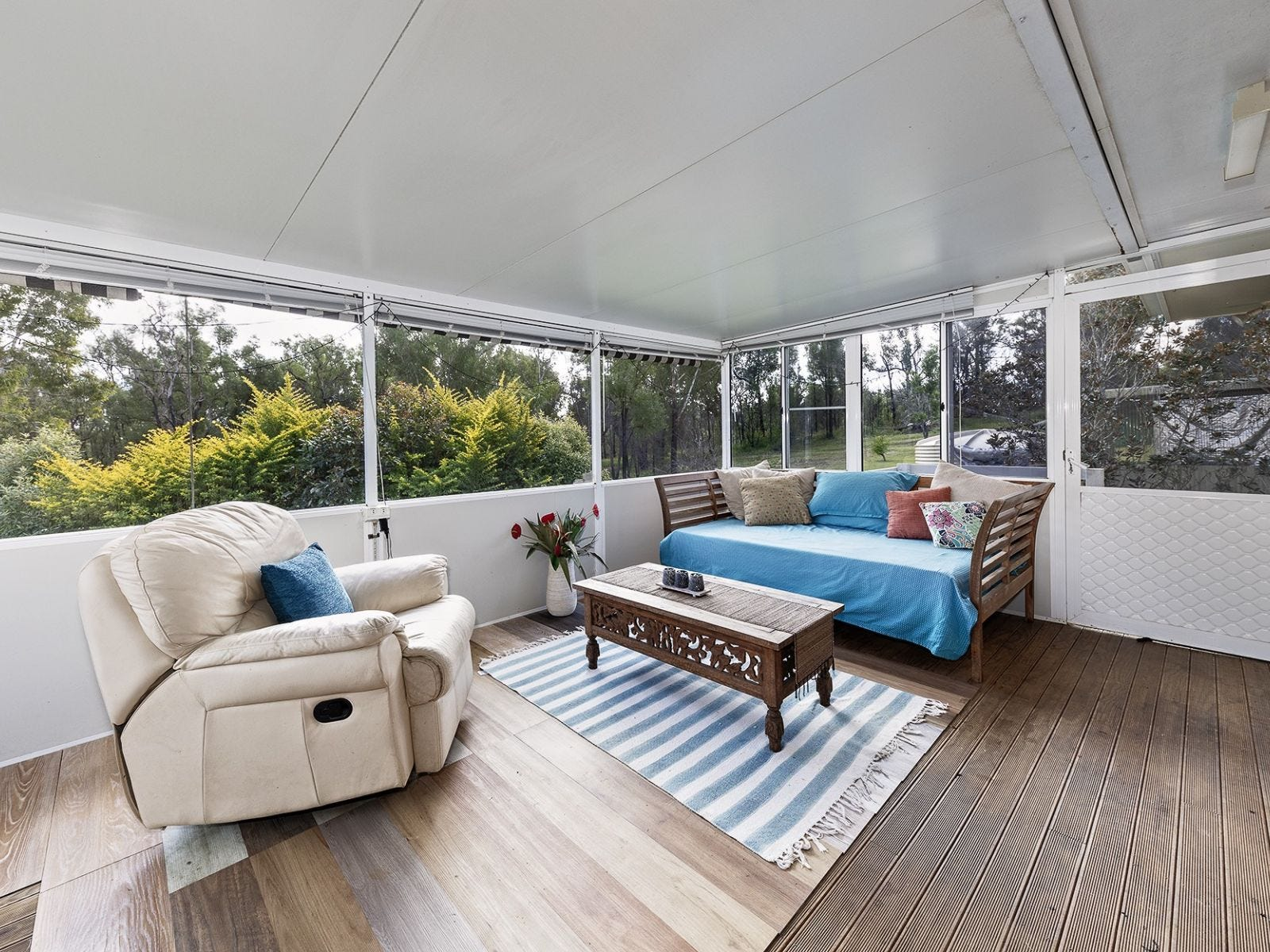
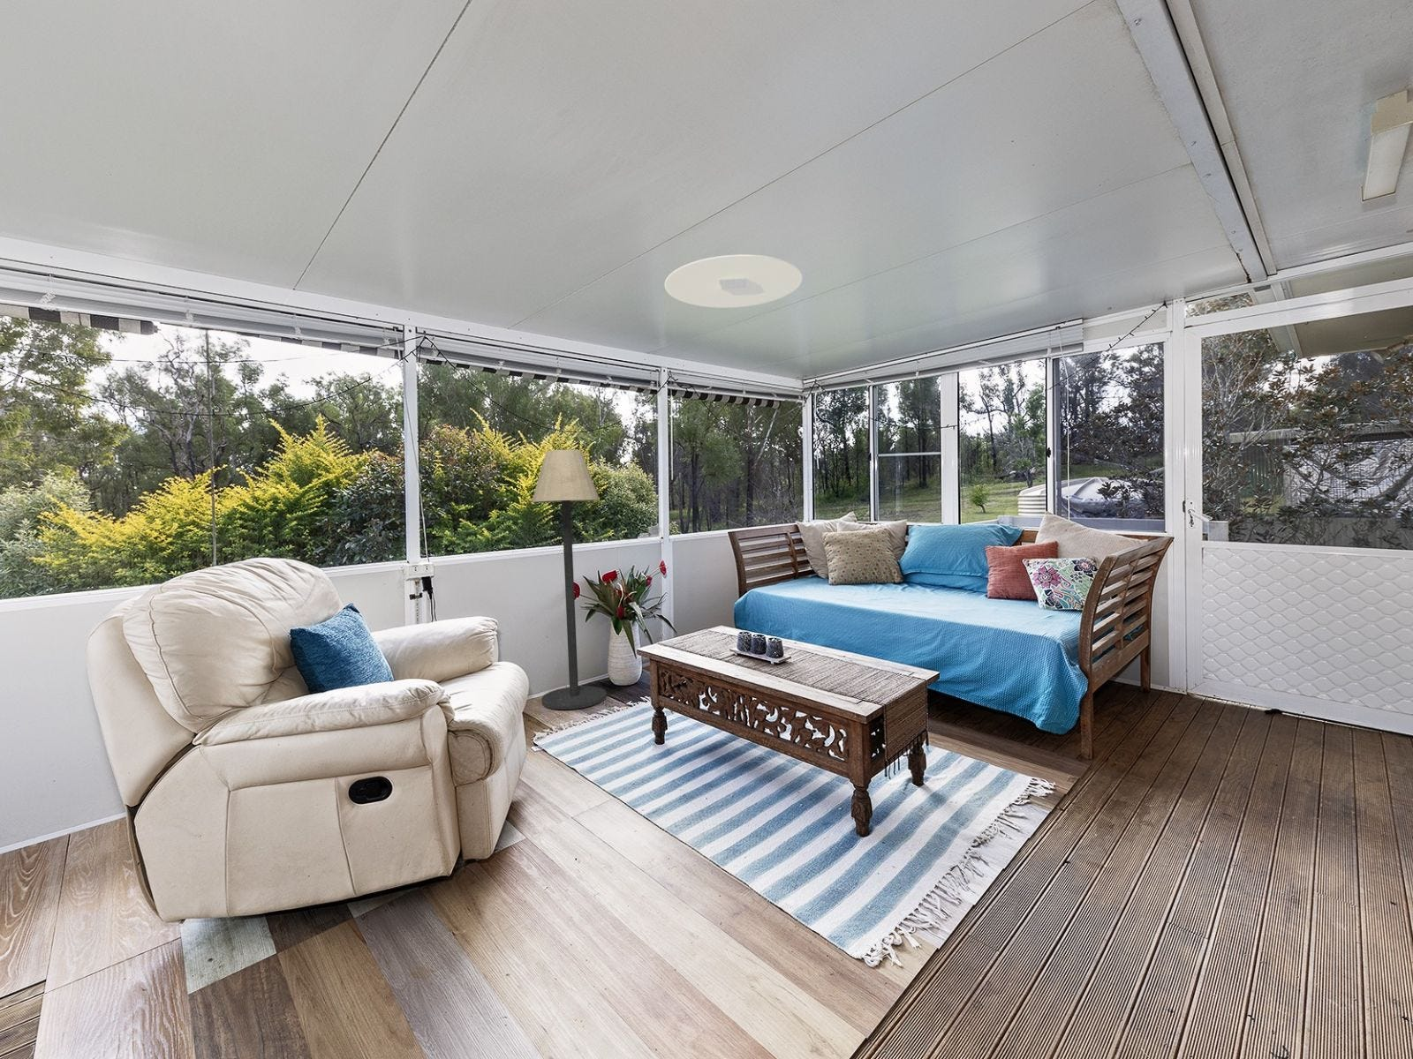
+ ceiling light (732, 277)
+ floor lamp (569, 575)
